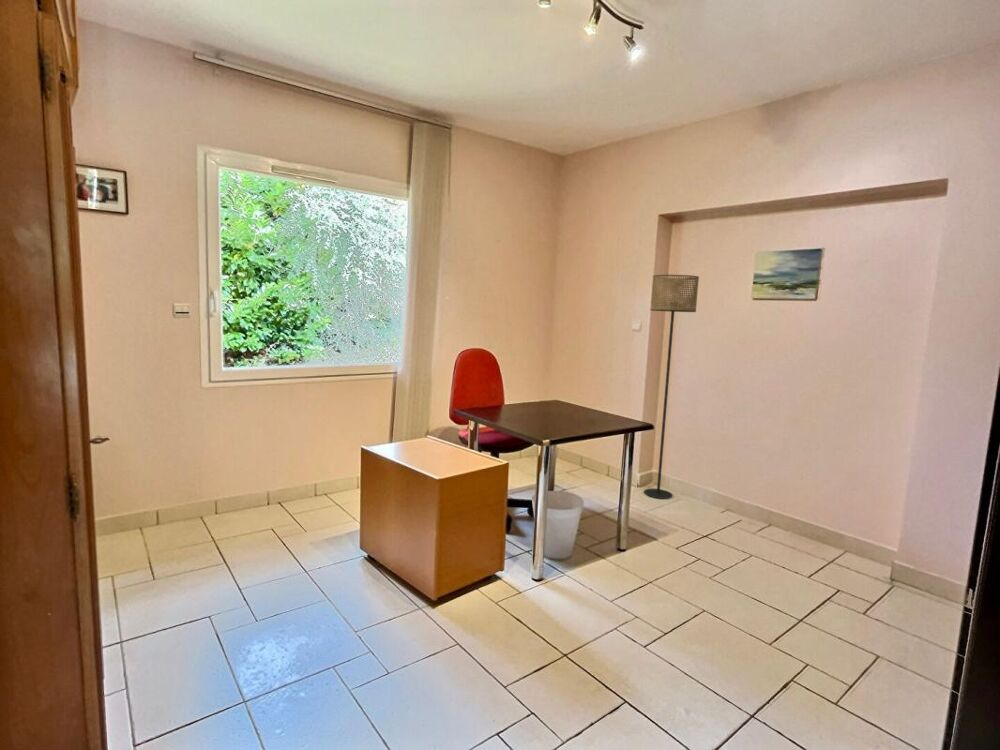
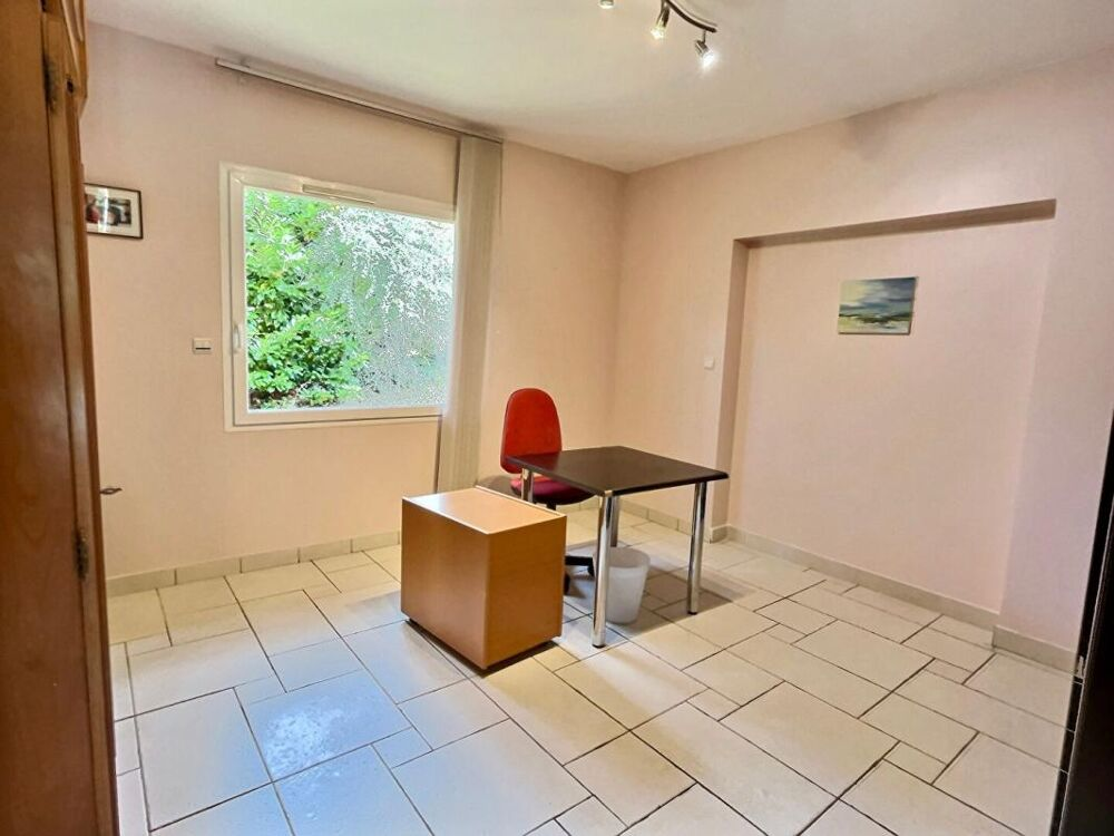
- floor lamp (666, 387)
